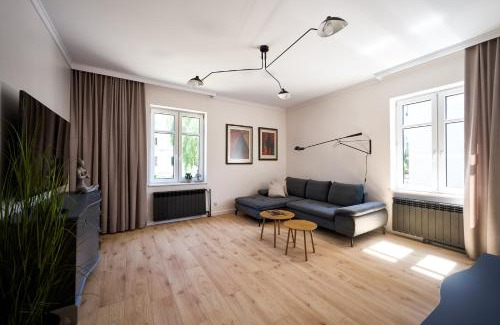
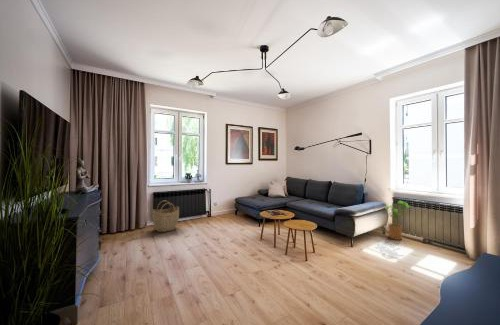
+ woven basket (165, 215)
+ house plant (395, 219)
